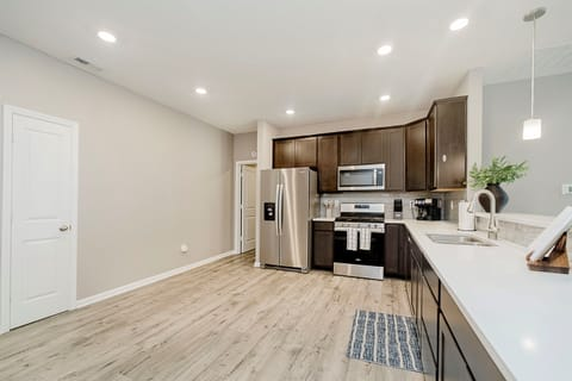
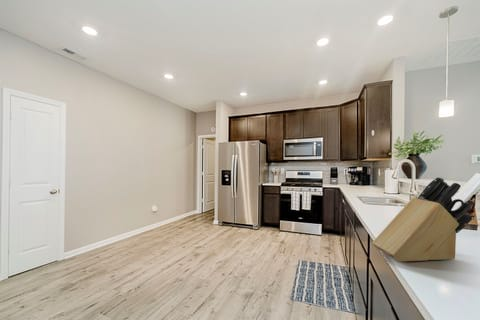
+ knife block (422, 216)
